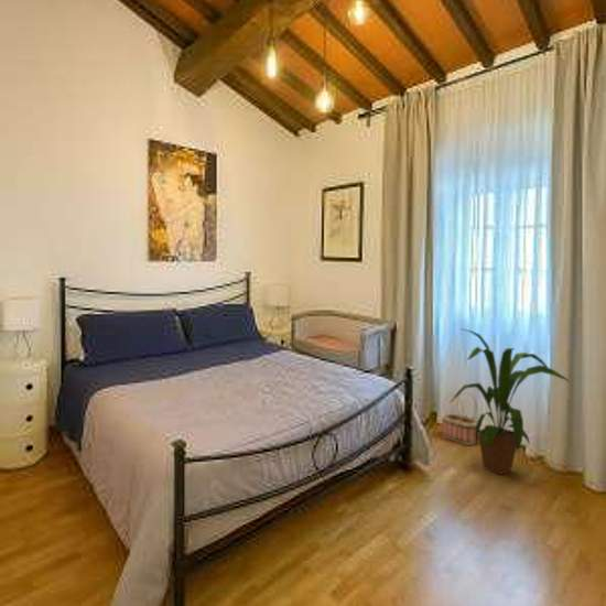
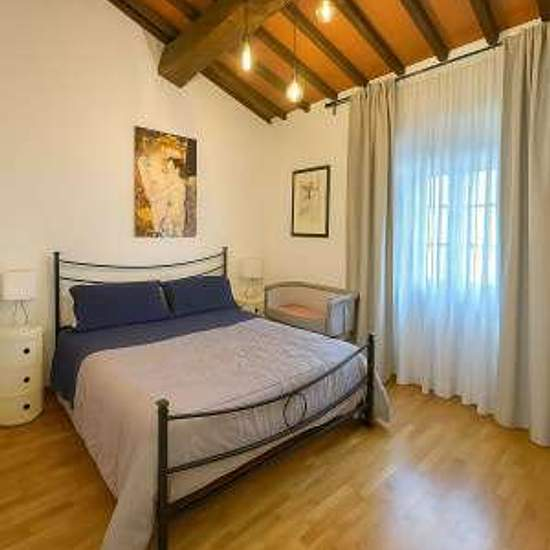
- basket (459, 415)
- house plant (509, 403)
